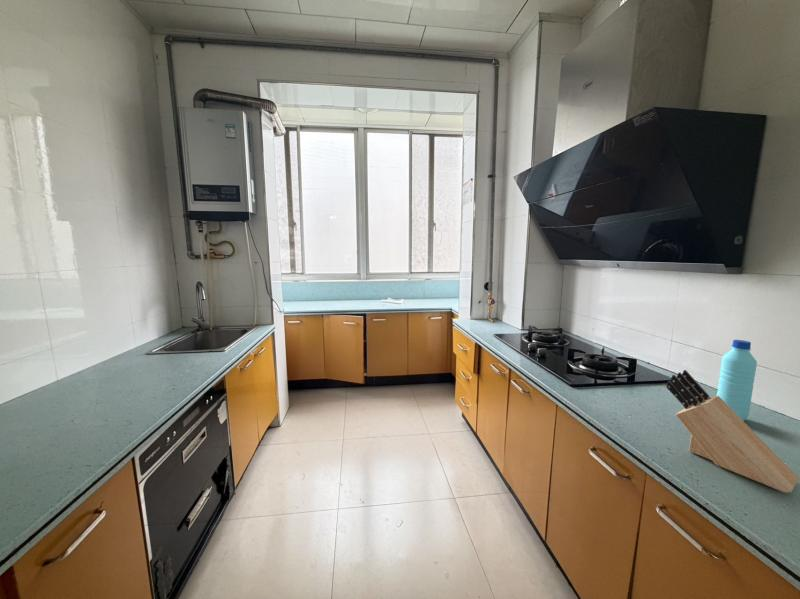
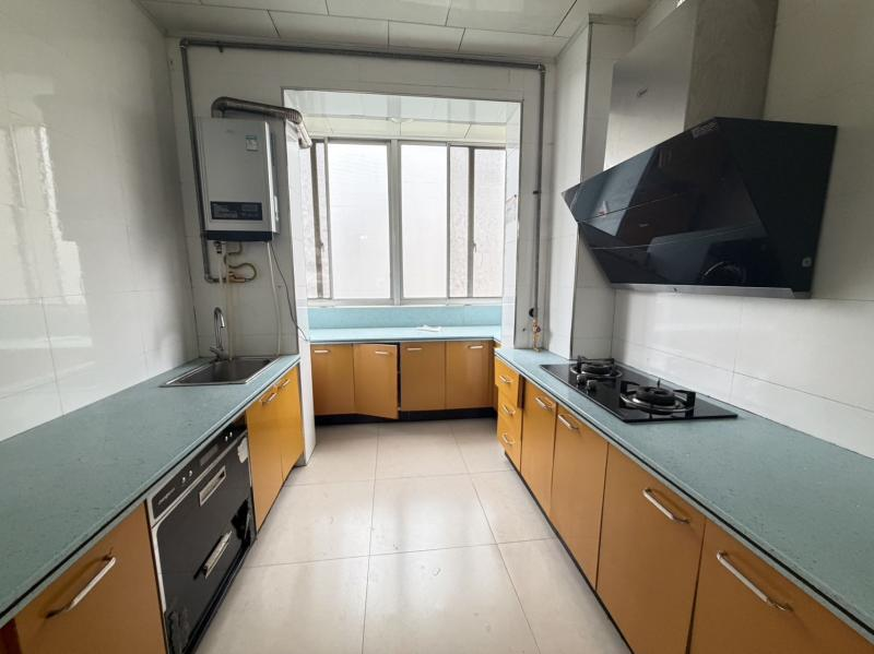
- knife block (725, 422)
- water bottle (736, 379)
